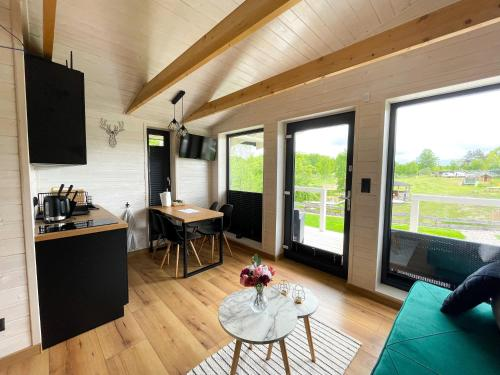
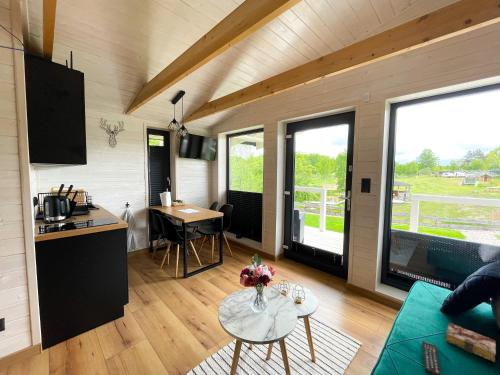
+ remote control (430, 357)
+ book (469, 340)
